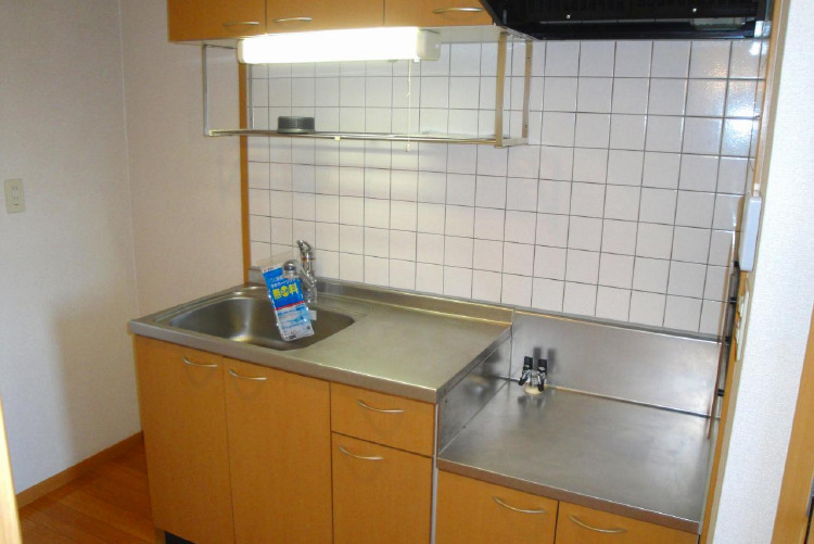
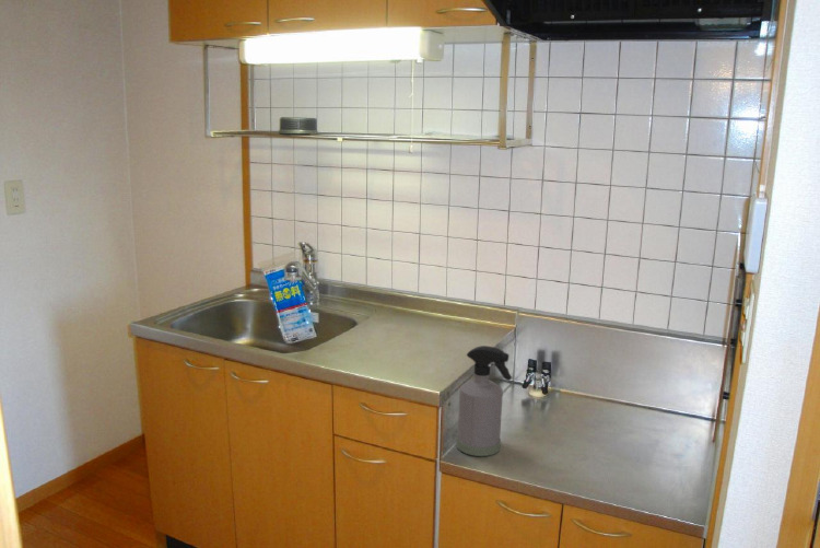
+ spray bottle (483, 397)
